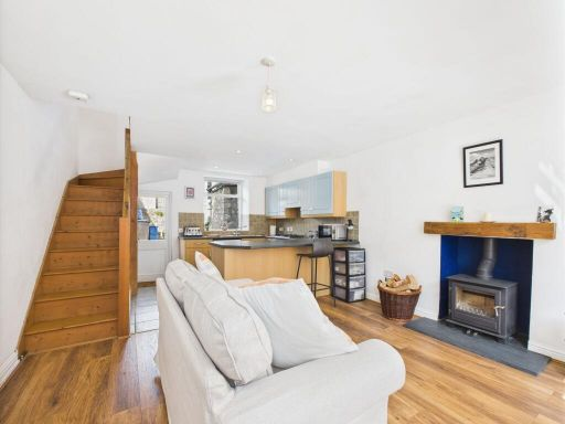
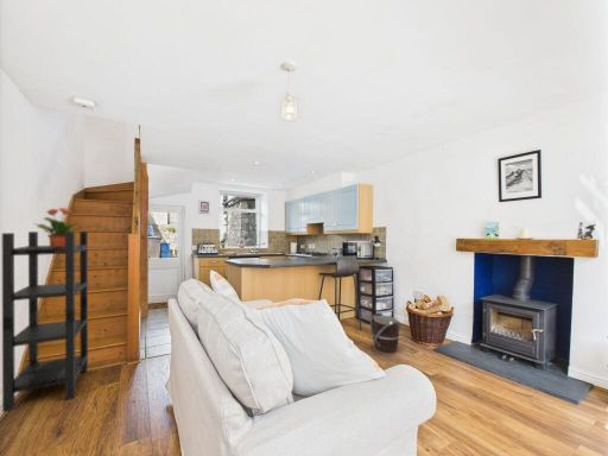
+ shelving unit (52, 322)
+ potted plant (58, 227)
+ bucket (385, 332)
